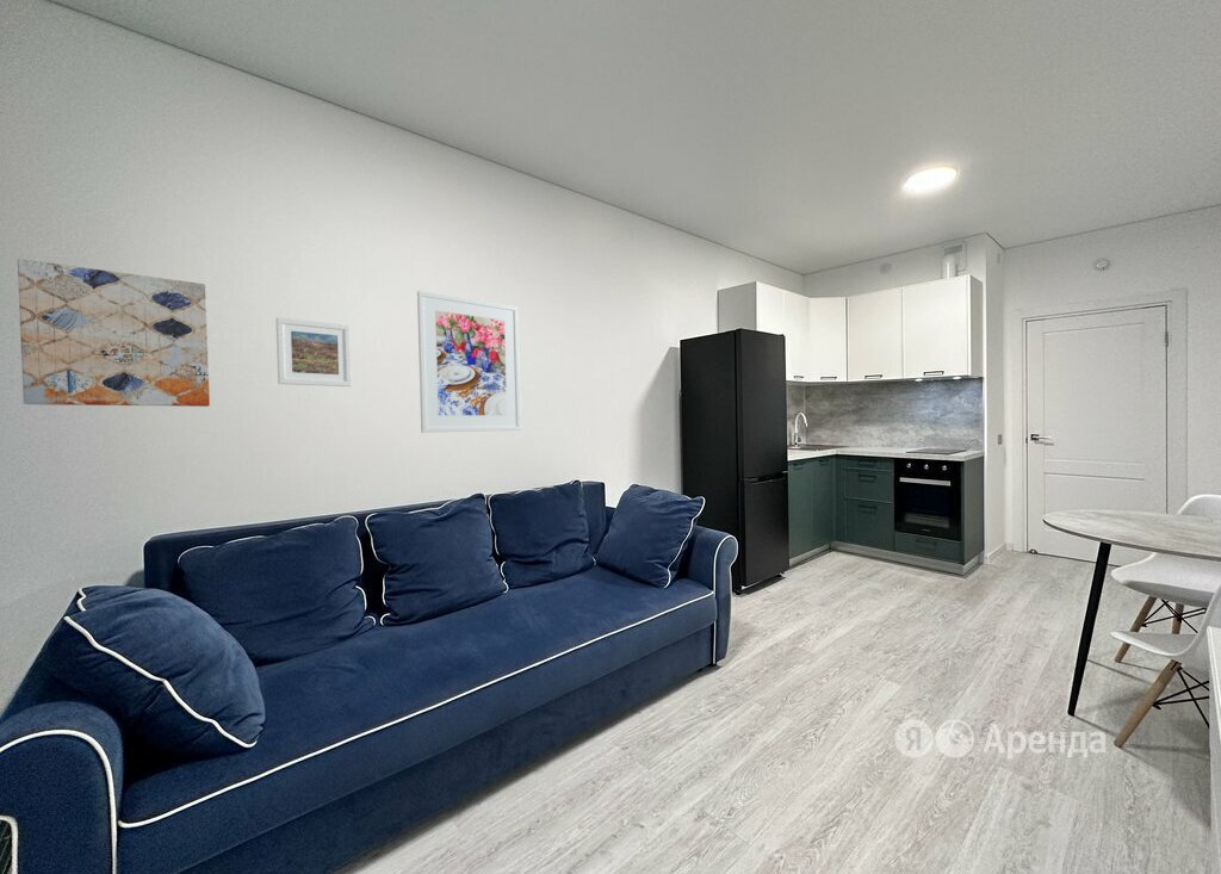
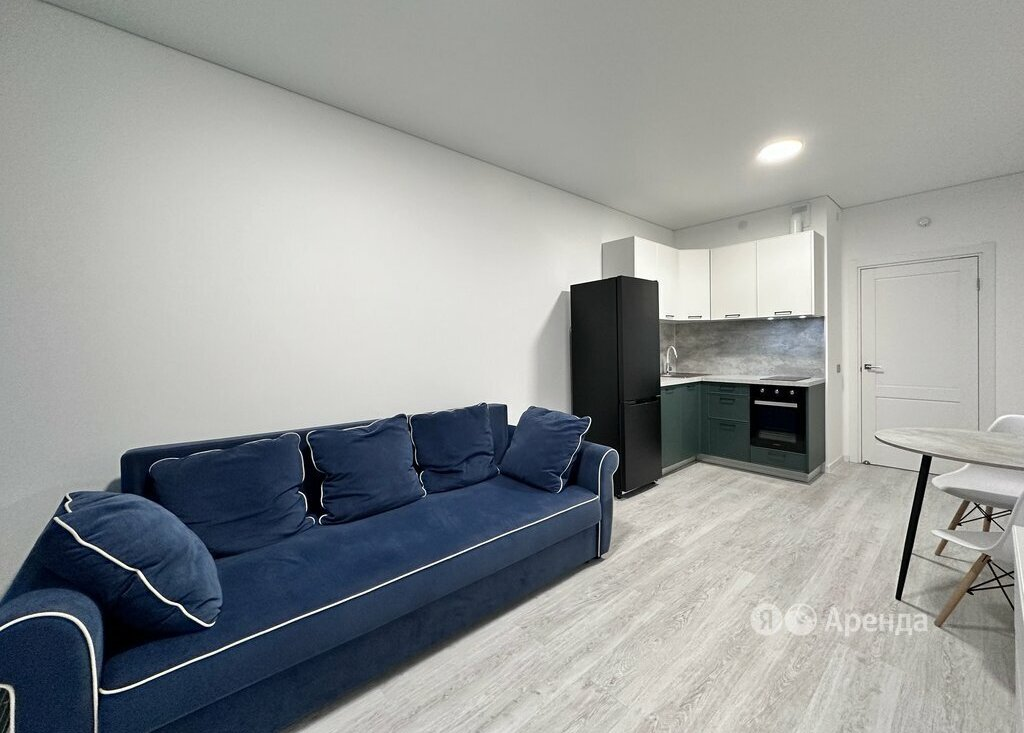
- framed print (315, 353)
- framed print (472, 365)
- wall art (122, 339)
